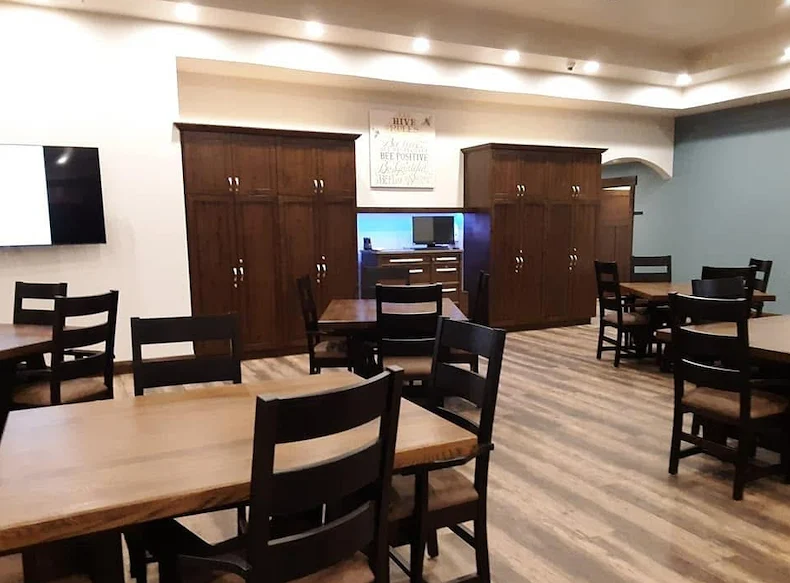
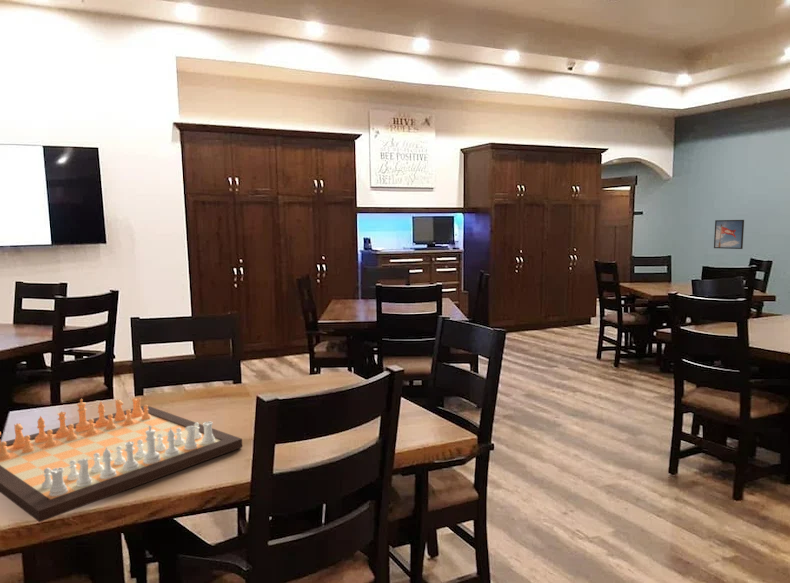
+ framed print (728, 234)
+ chessboard (104, 434)
